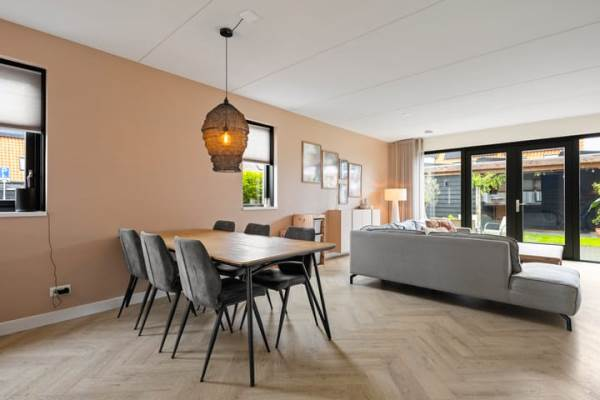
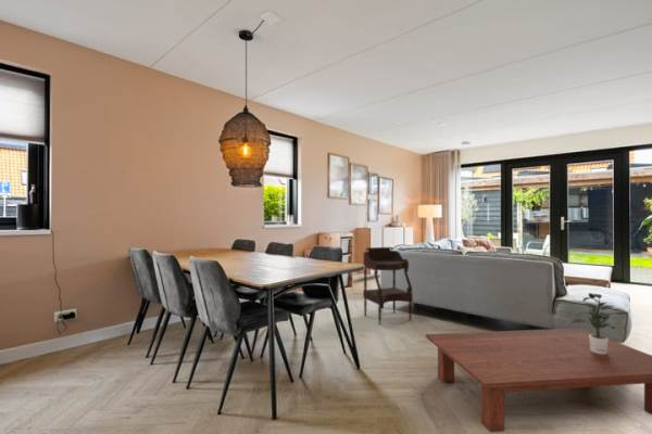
+ side table (388, 288)
+ potted plant (597, 323)
+ coffee table (541, 372)
